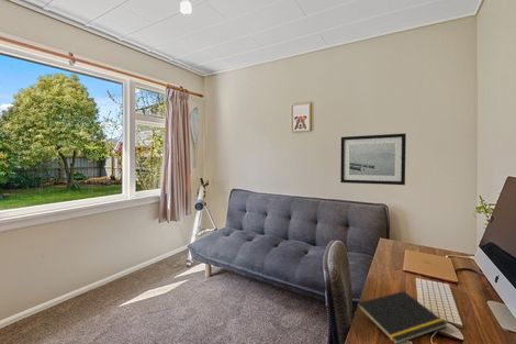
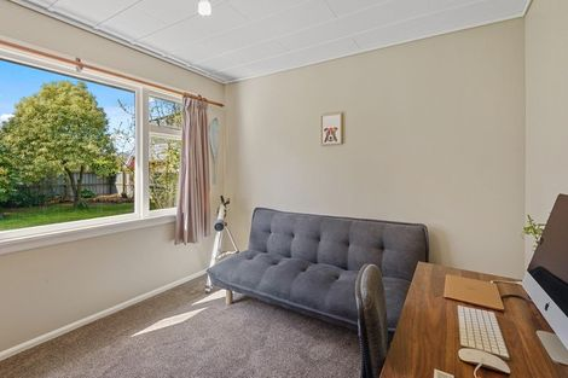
- wall art (371, 159)
- notepad (400, 314)
